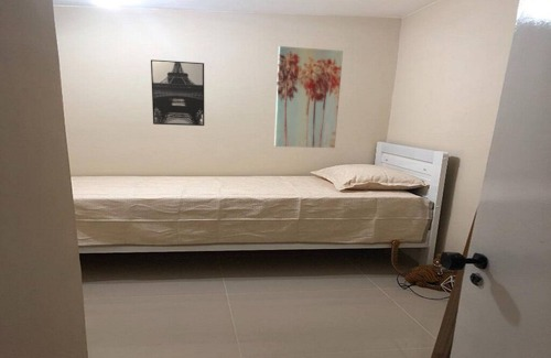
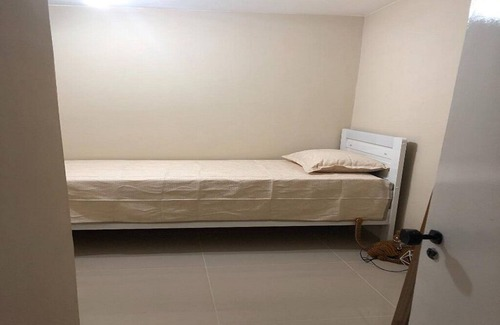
- wall art (179, 94)
- wall art (307, 99)
